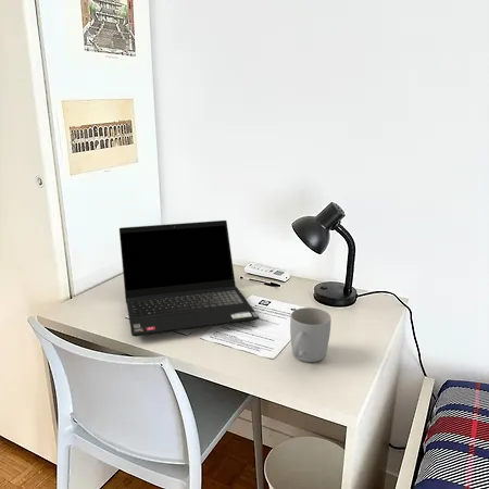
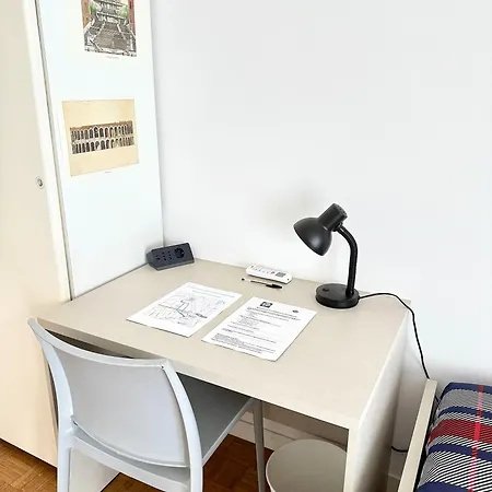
- laptop computer (185, 272)
- mug (306, 338)
